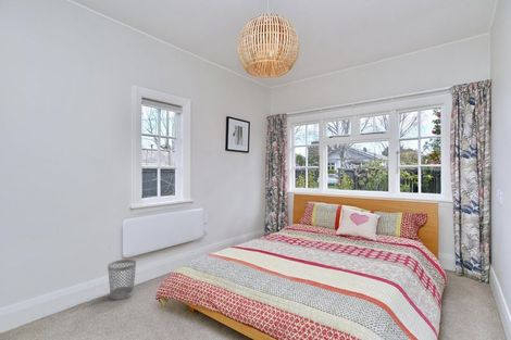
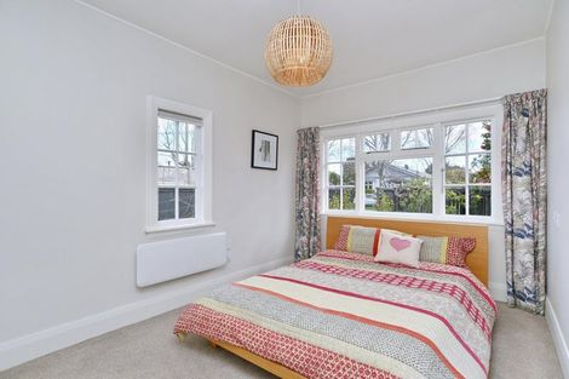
- wastebasket (122, 278)
